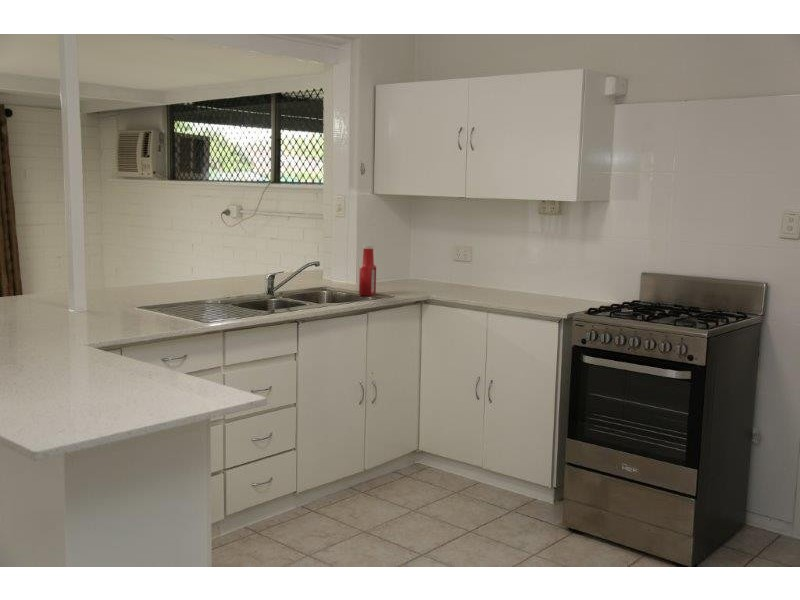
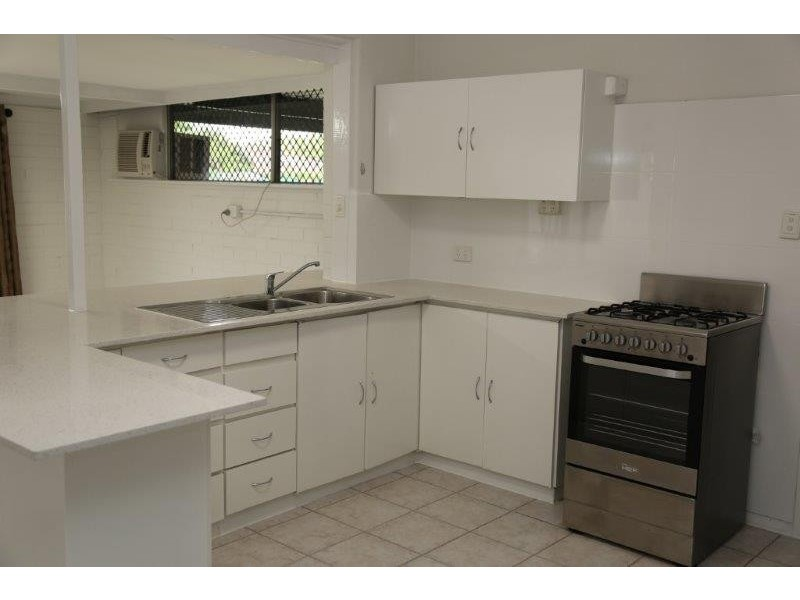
- soap bottle (367, 269)
